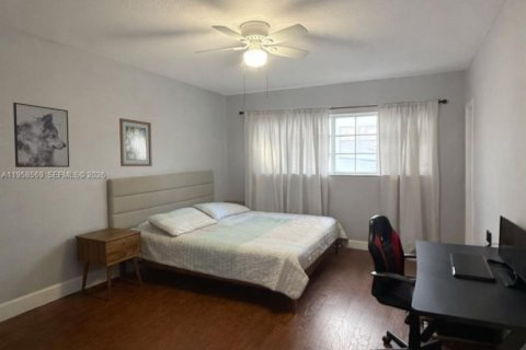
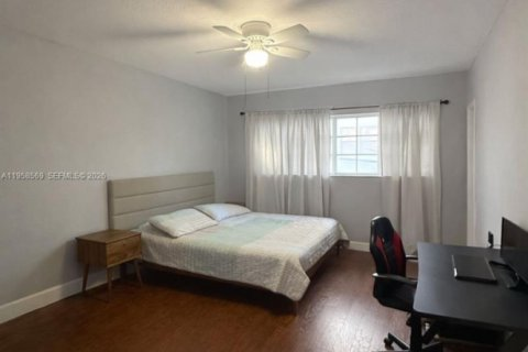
- wall art (43, 137)
- wall art (136, 143)
